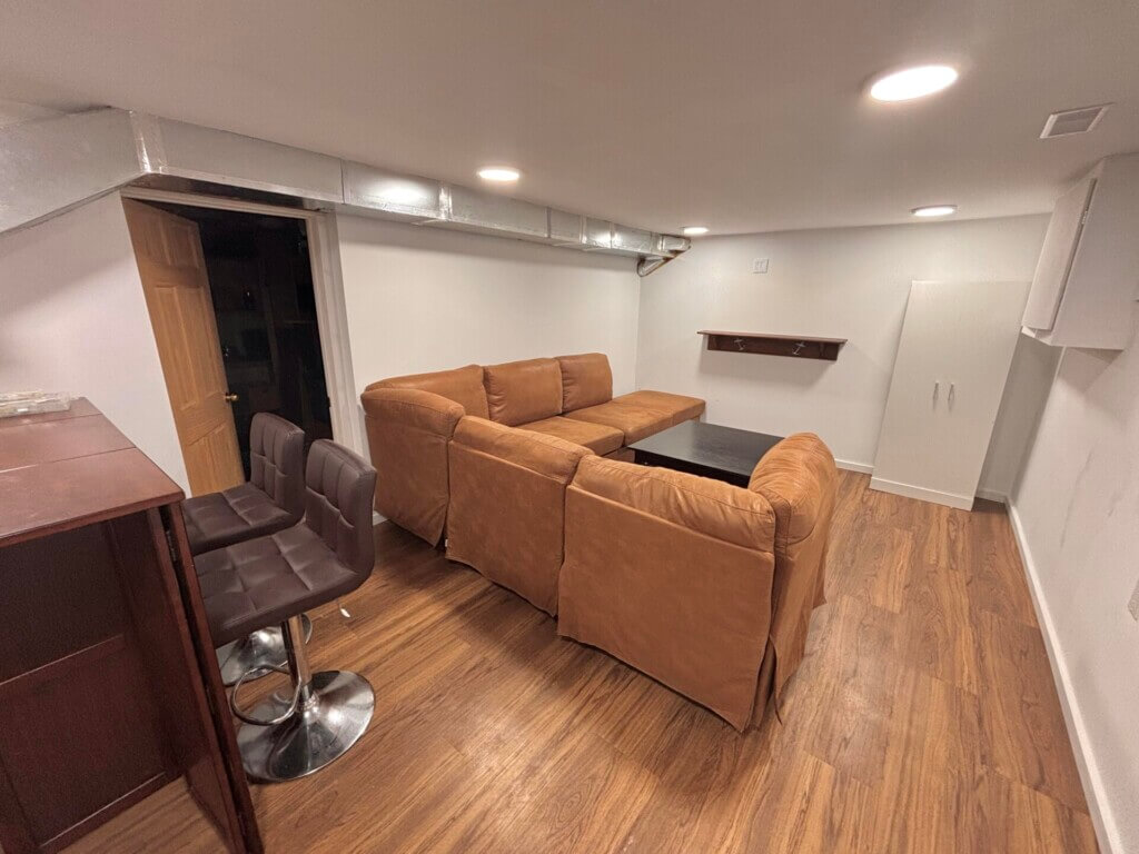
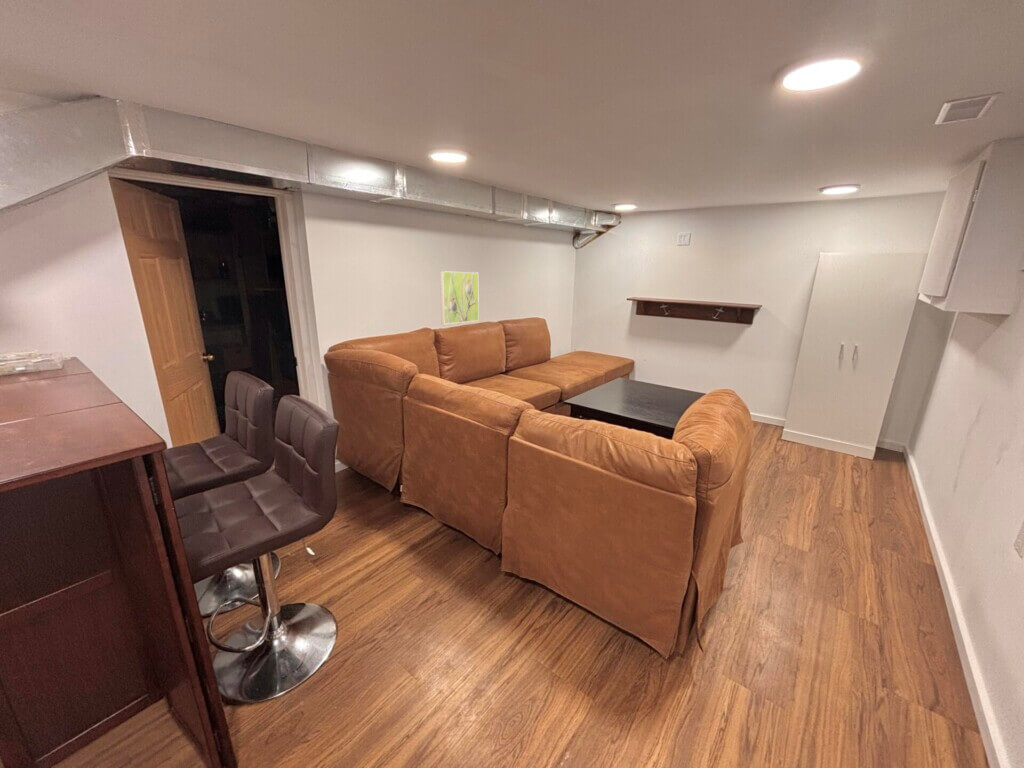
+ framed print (460, 297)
